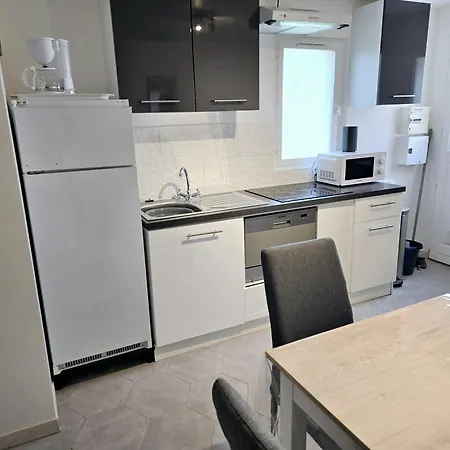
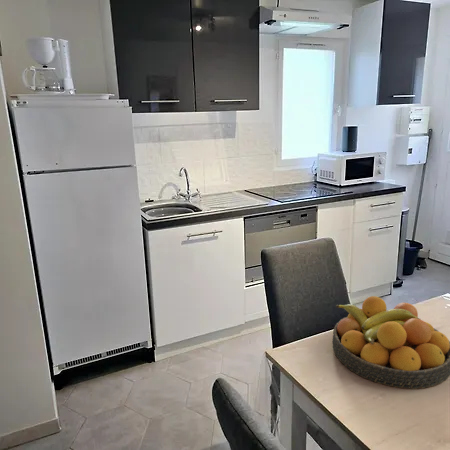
+ fruit bowl (391, 331)
